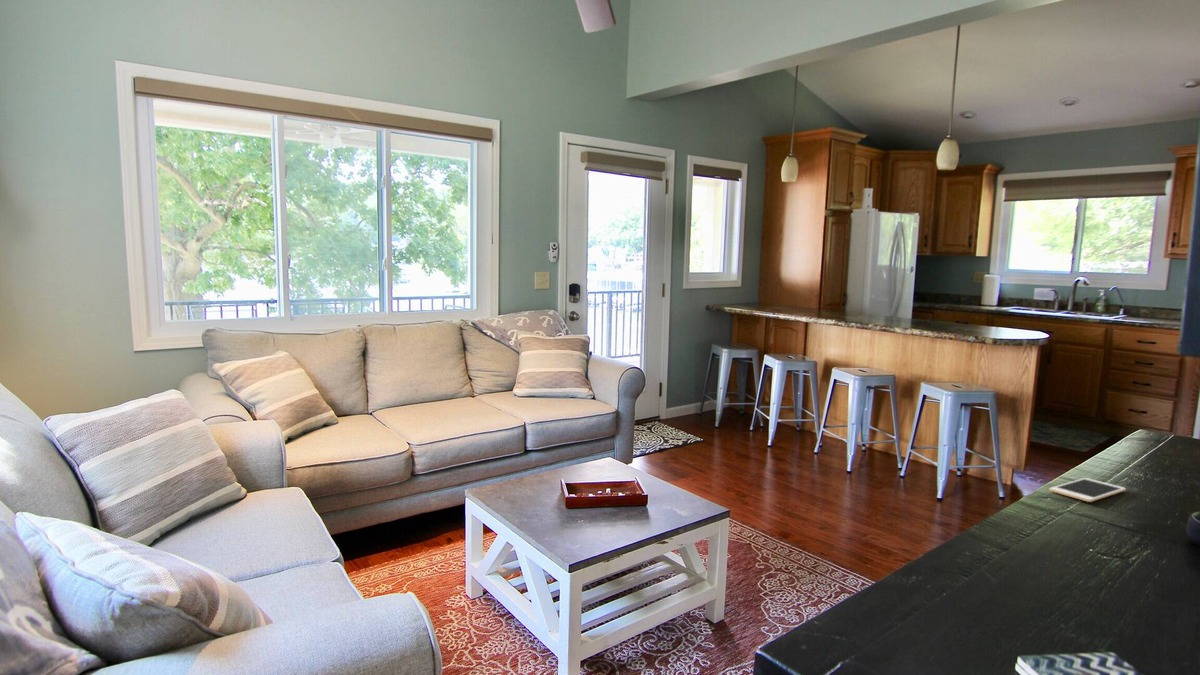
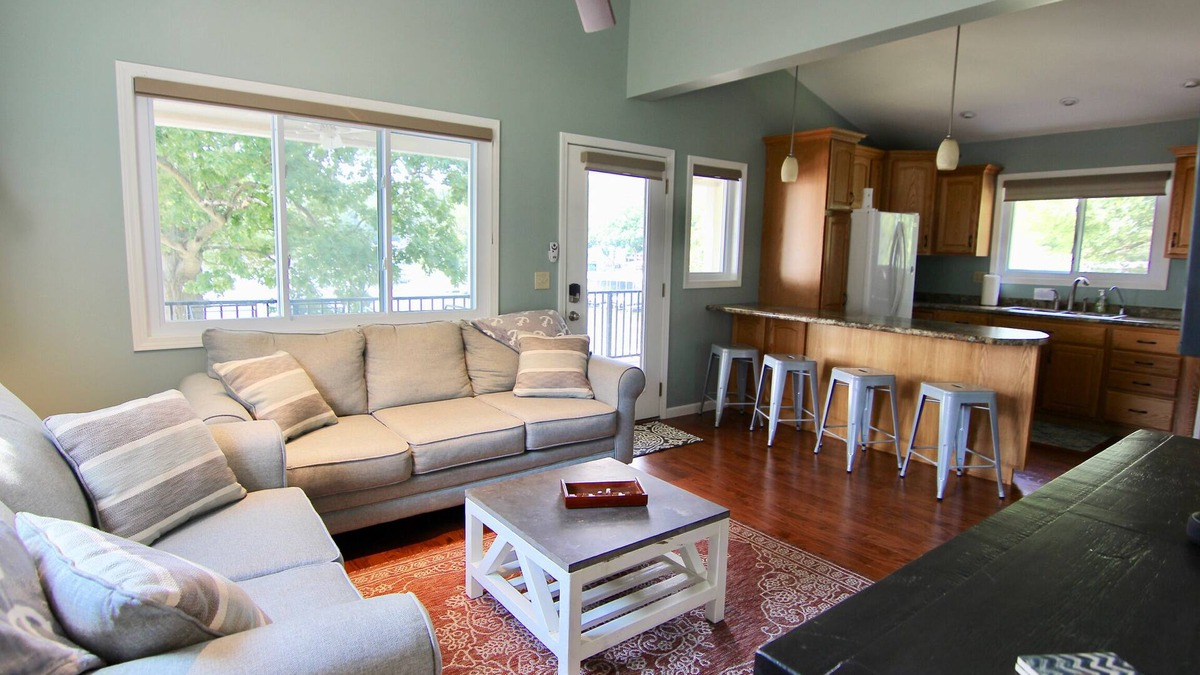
- cell phone (1087, 489)
